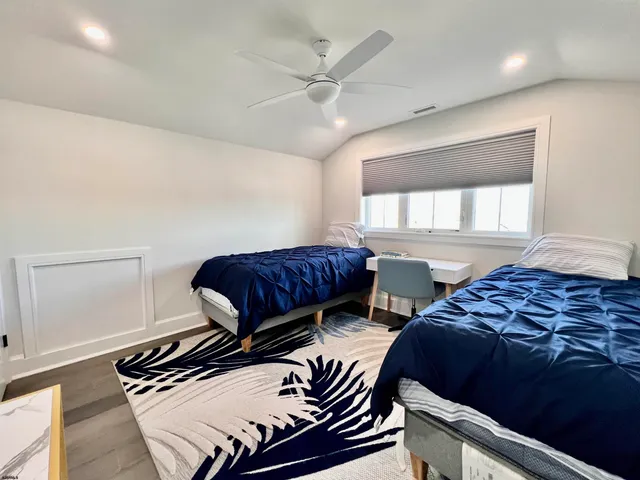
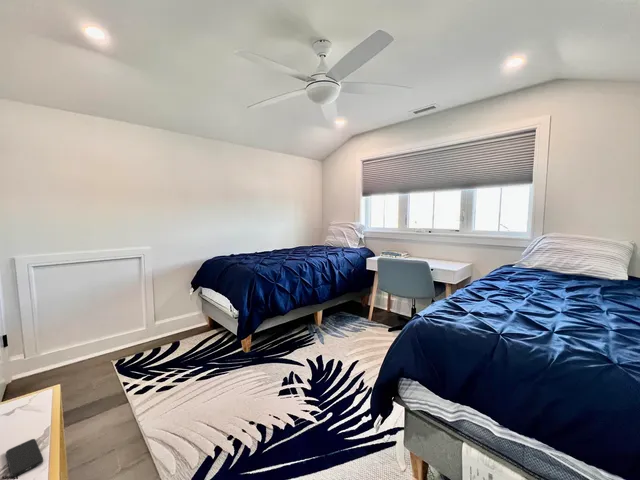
+ smartphone (24, 456)
